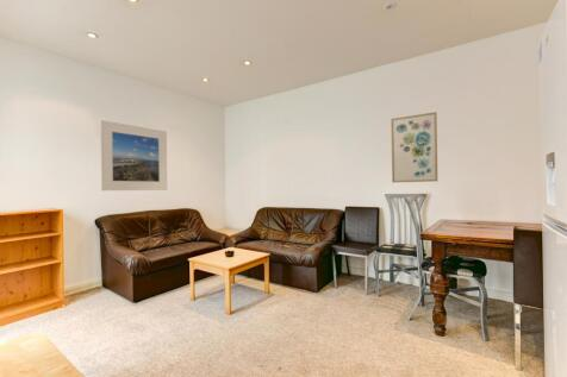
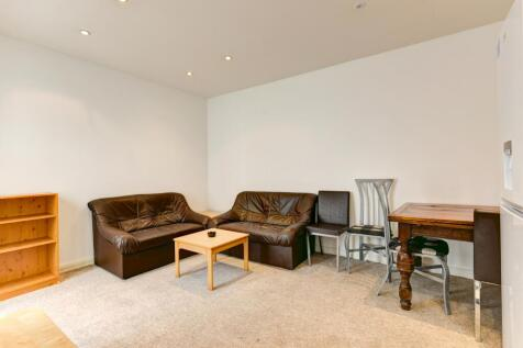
- wall art (413, 149)
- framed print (137, 158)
